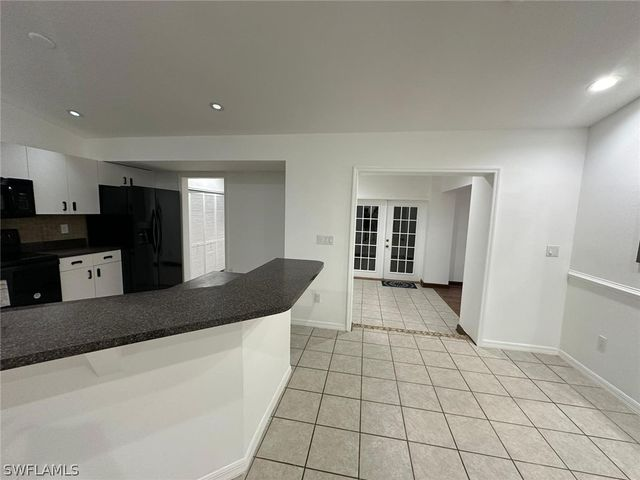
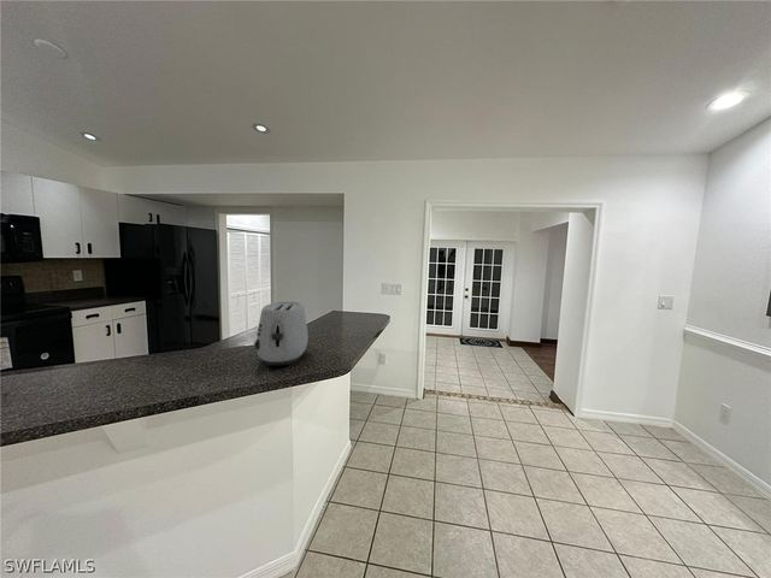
+ toaster (282, 331)
